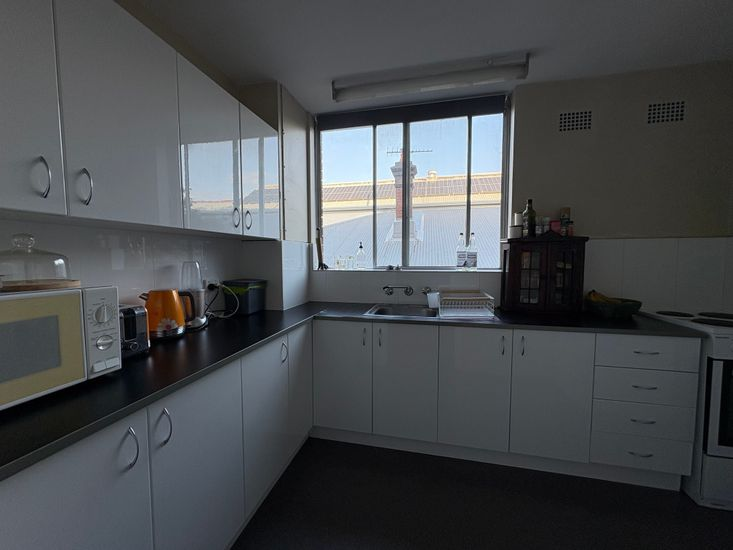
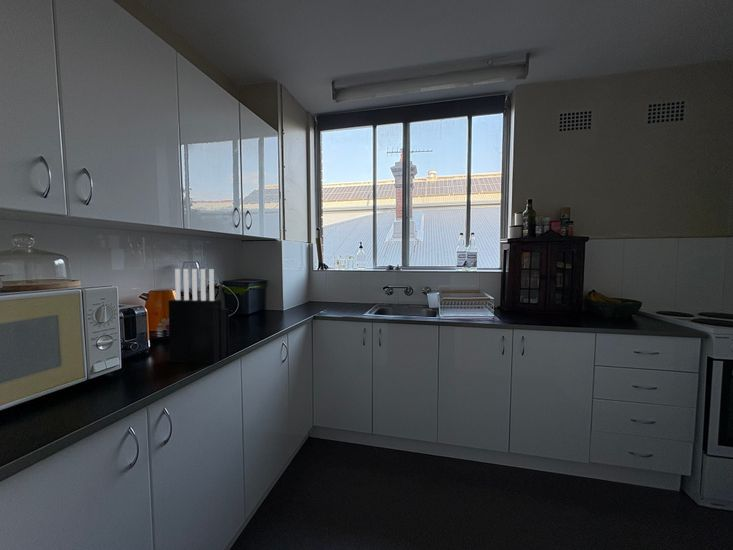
+ knife block (201, 313)
